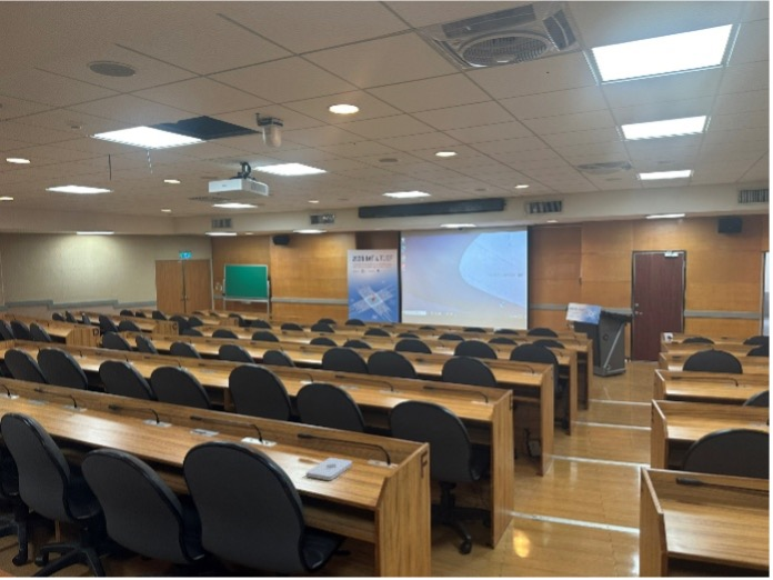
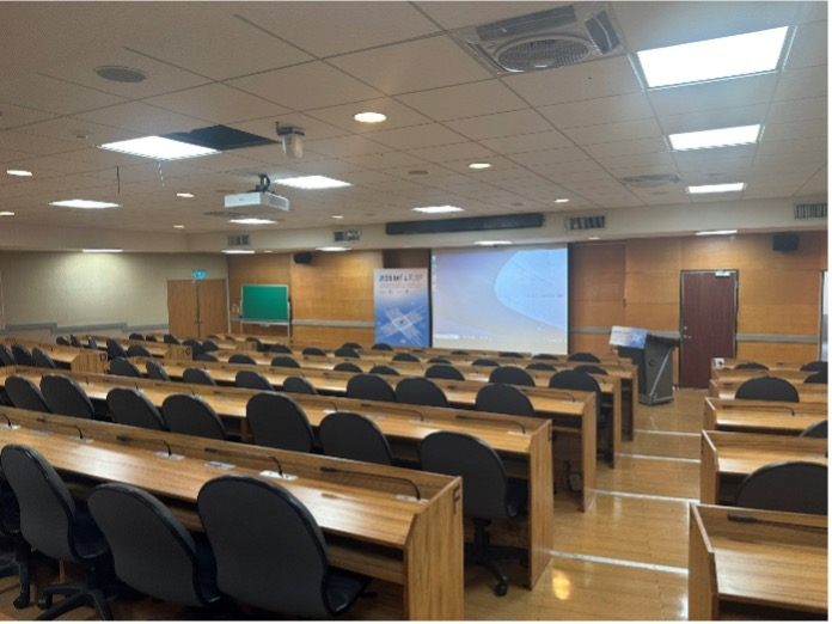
- notepad (330, 468)
